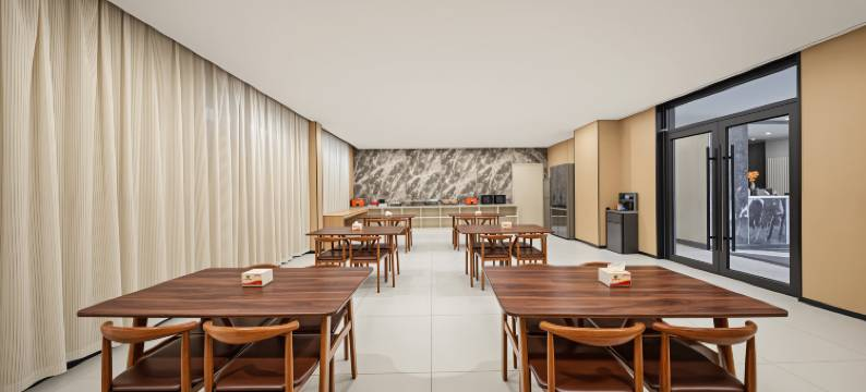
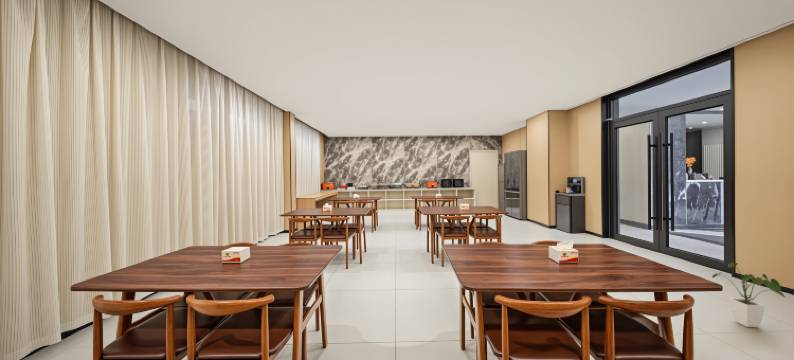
+ house plant (742, 296)
